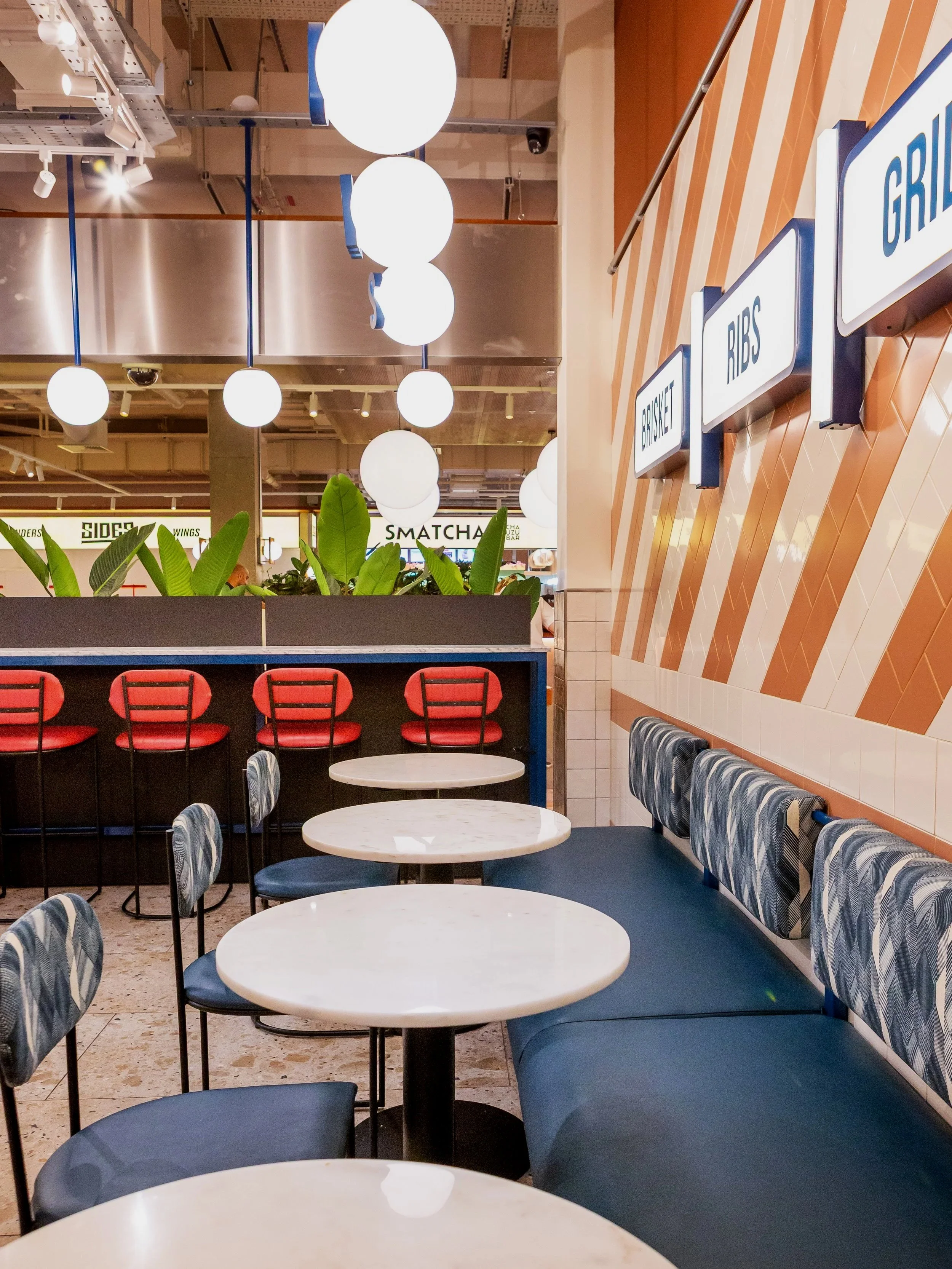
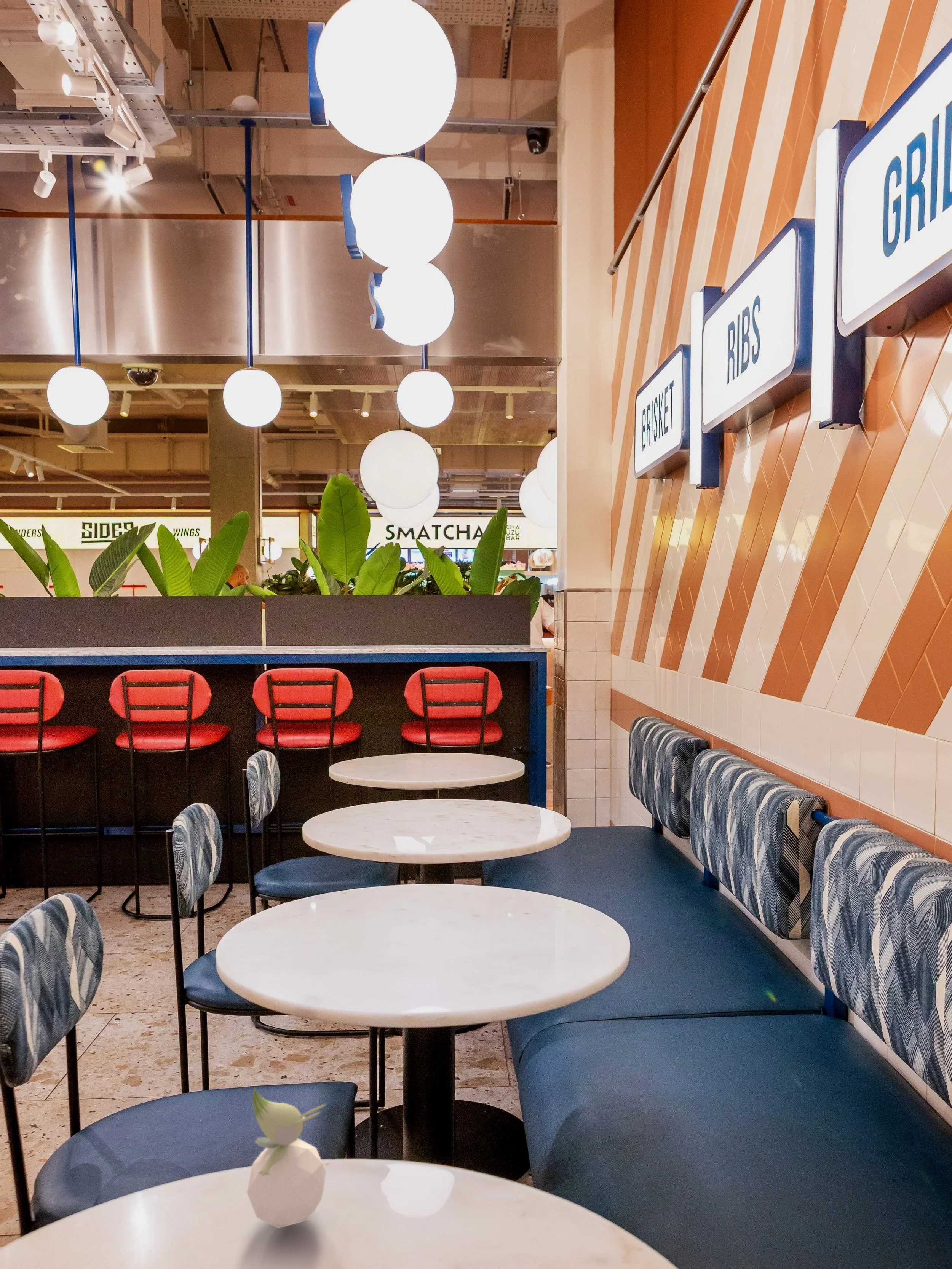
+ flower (291, 1156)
